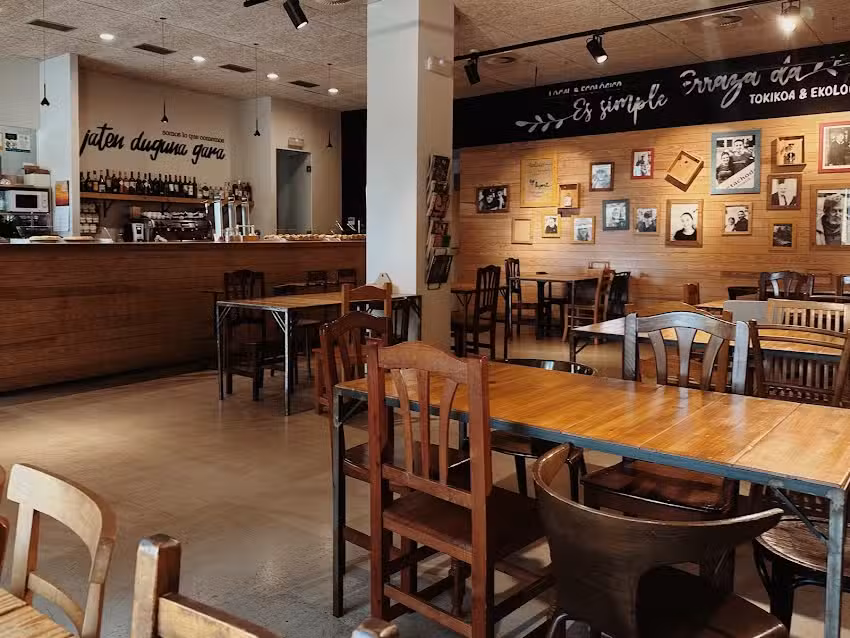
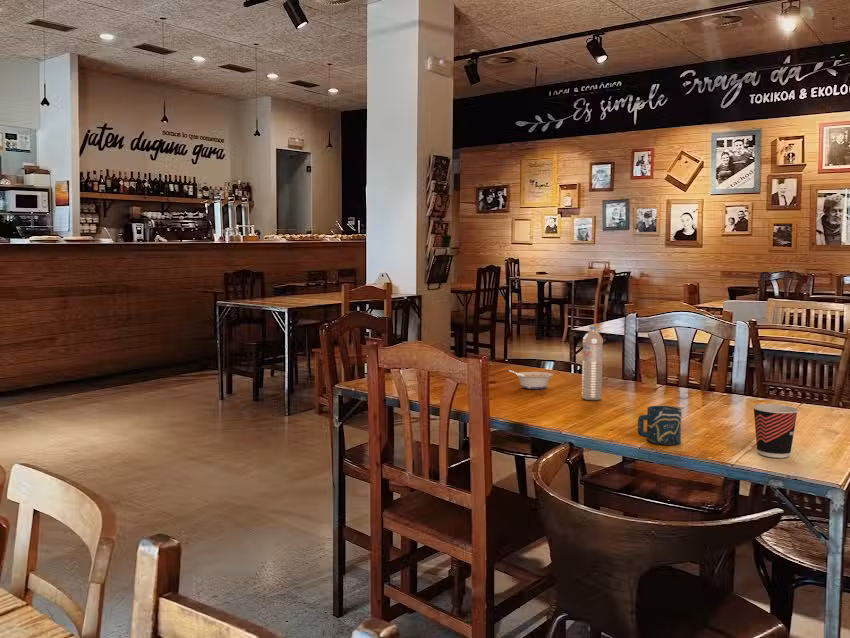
+ cup (659, 425)
+ water bottle (592, 362)
+ cup (774, 431)
+ legume (532, 379)
